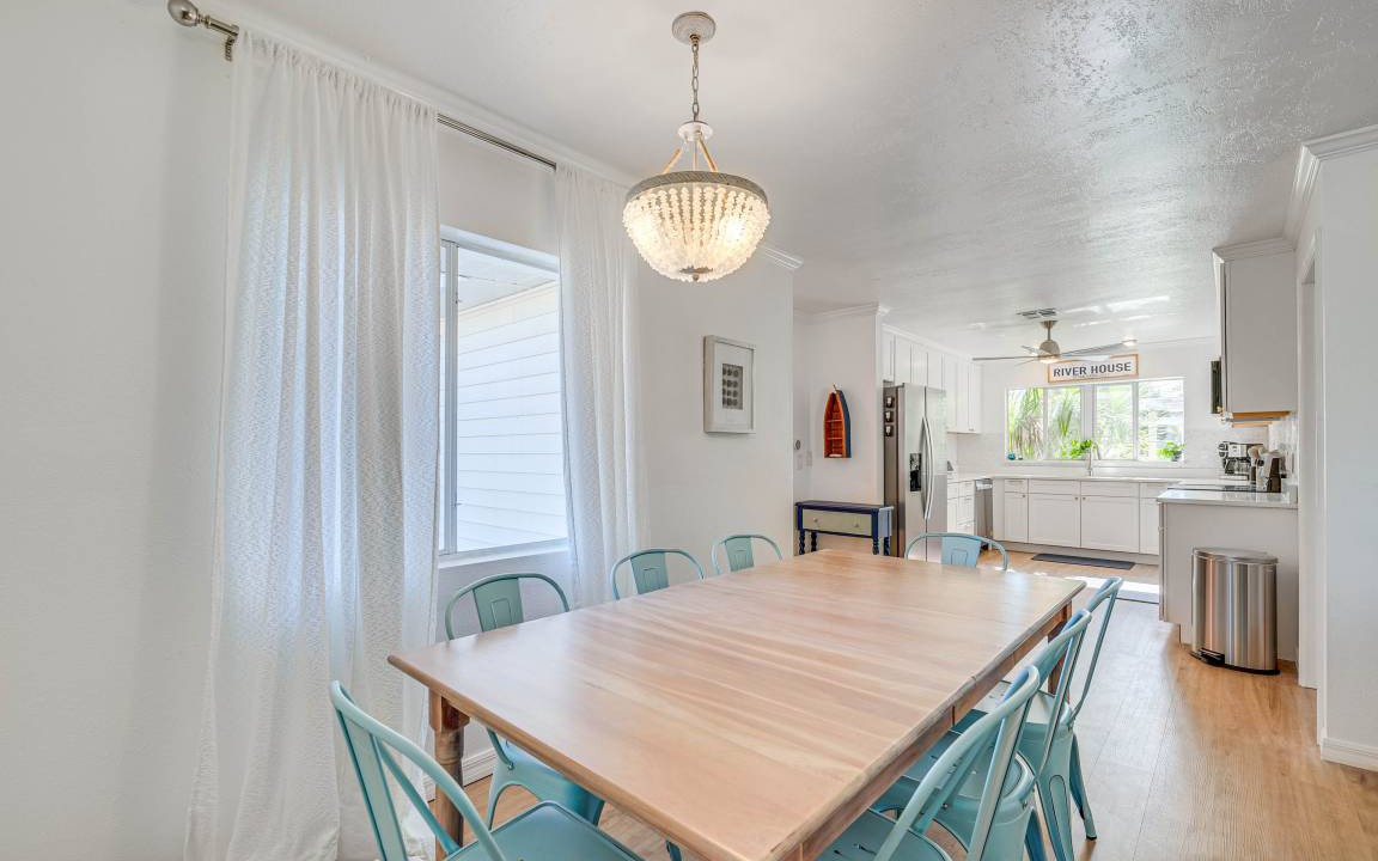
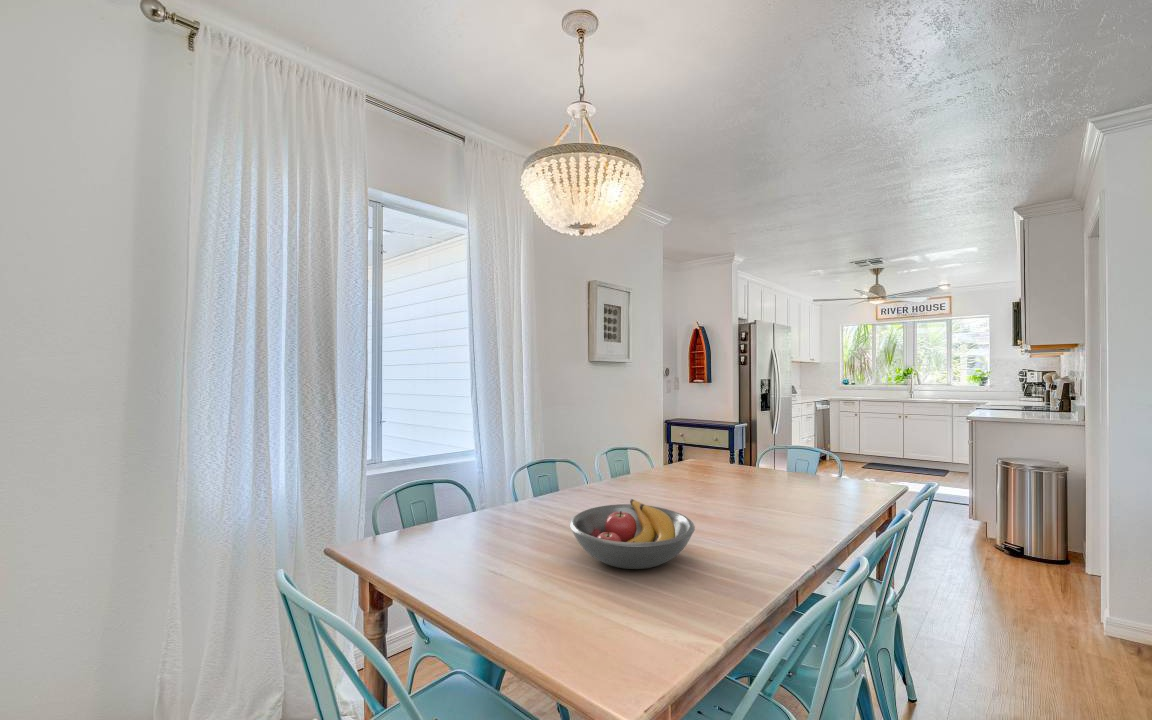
+ fruit bowl (631, 535)
